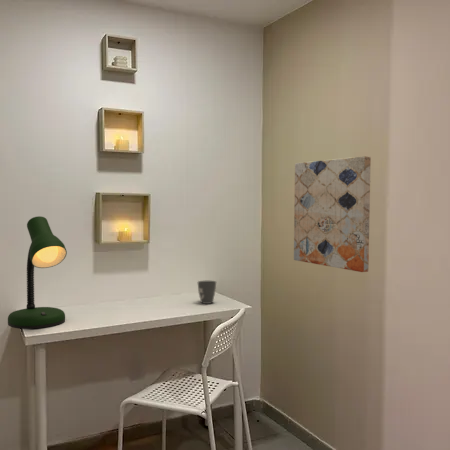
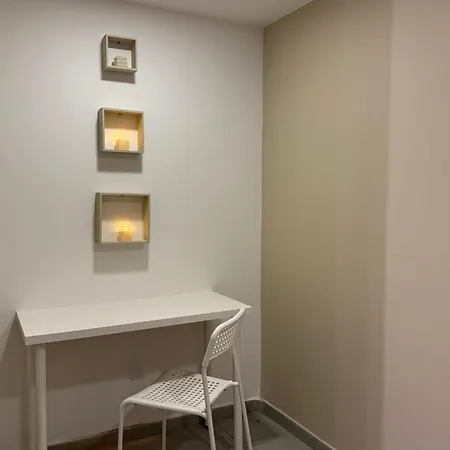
- desk lamp (39, 267)
- wall art (328, 213)
- mug (205, 291)
